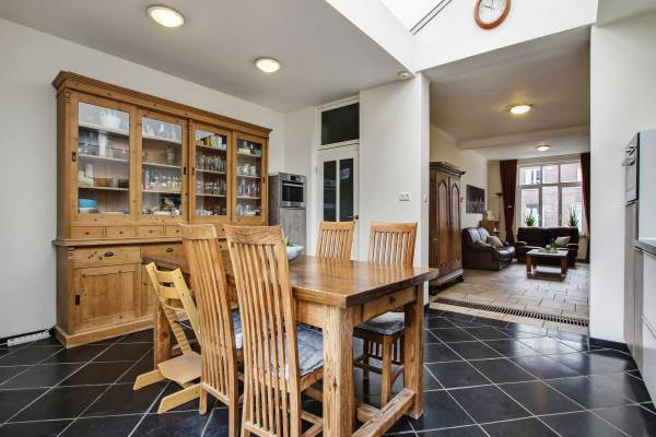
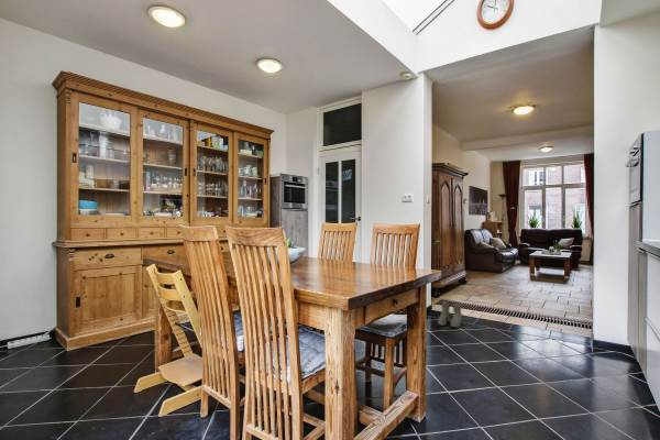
+ boots (448, 312)
